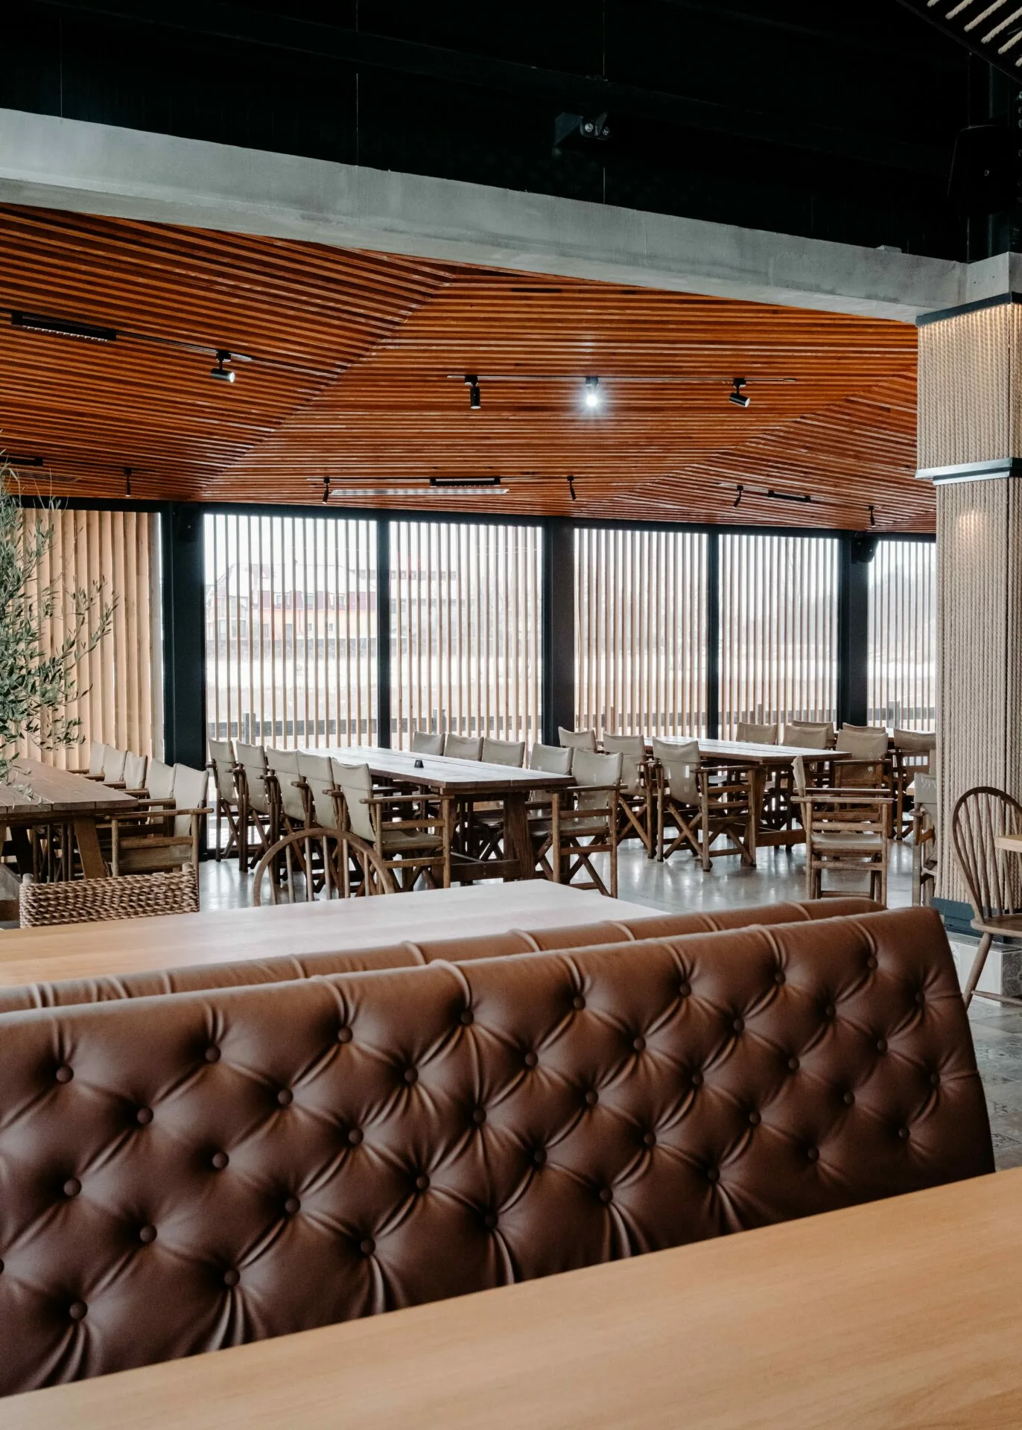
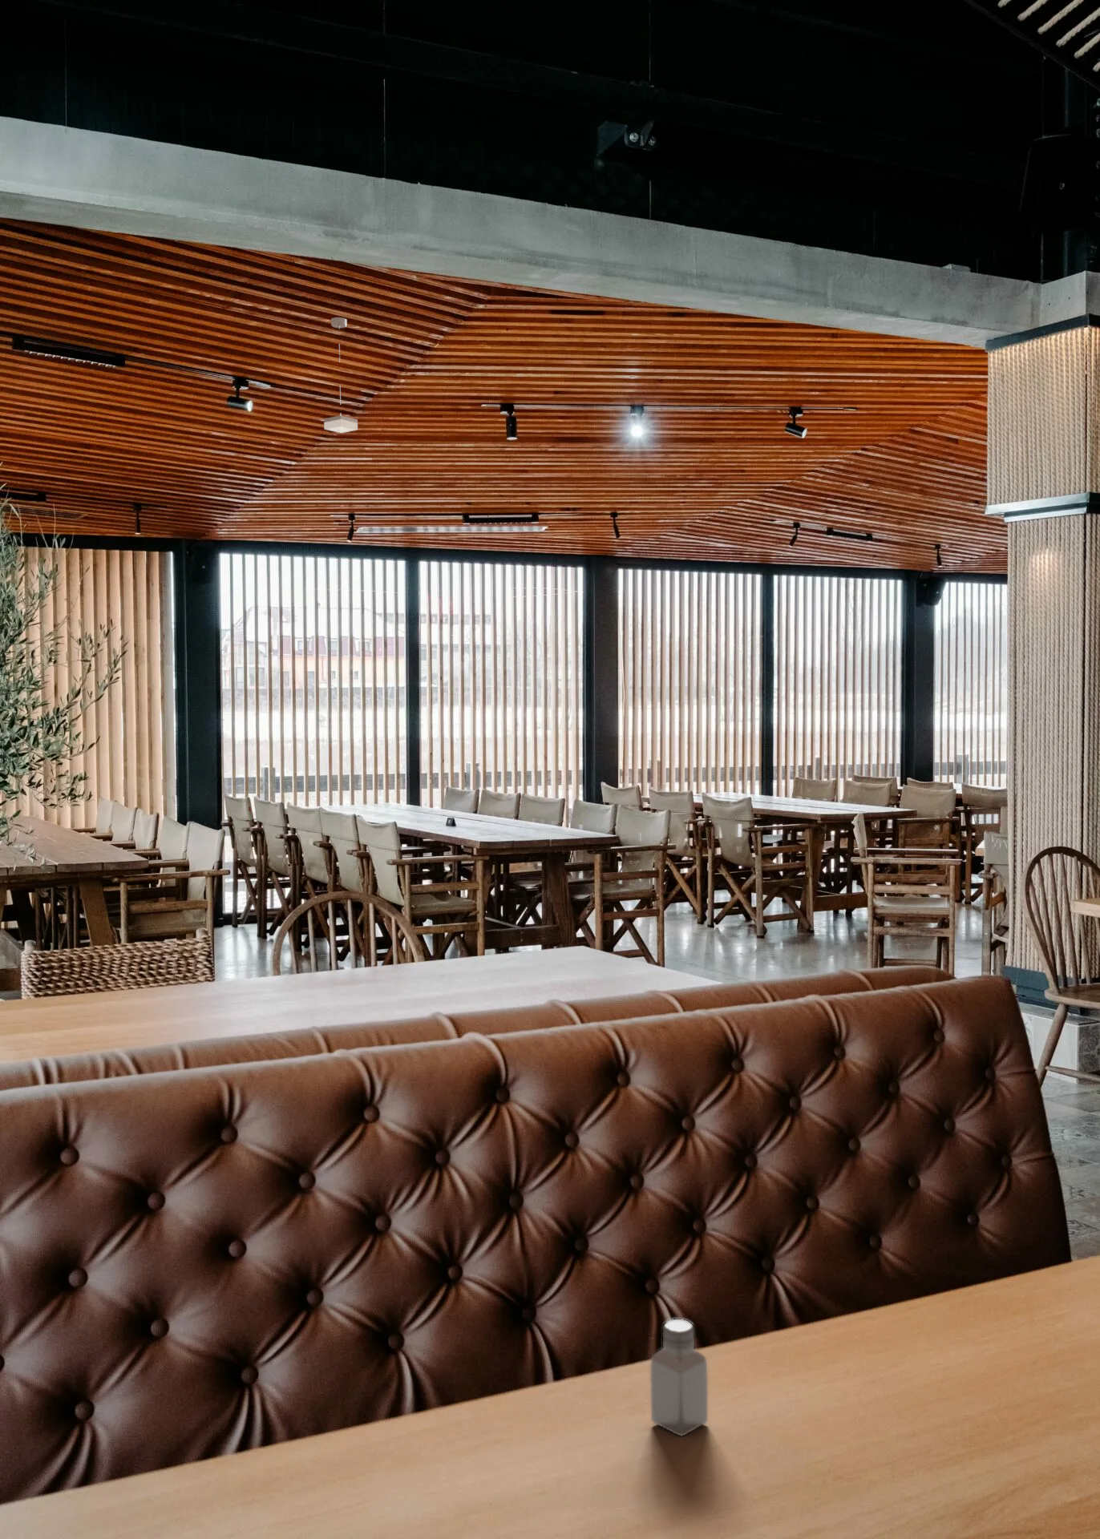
+ pendant lamp (340, 387)
+ saltshaker (679, 1374)
